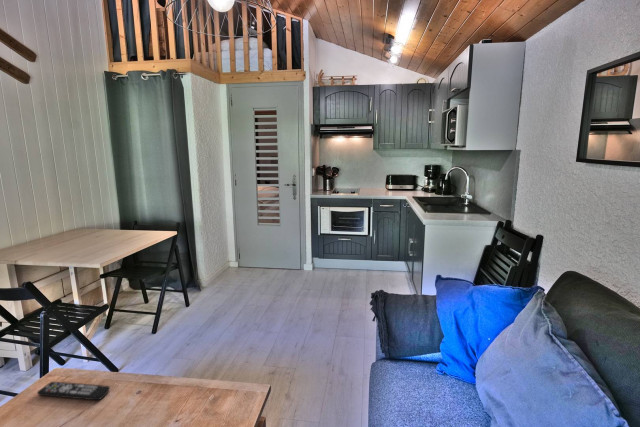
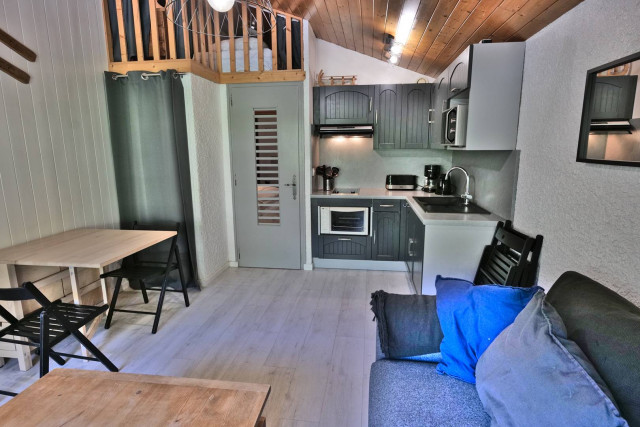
- remote control (74, 391)
